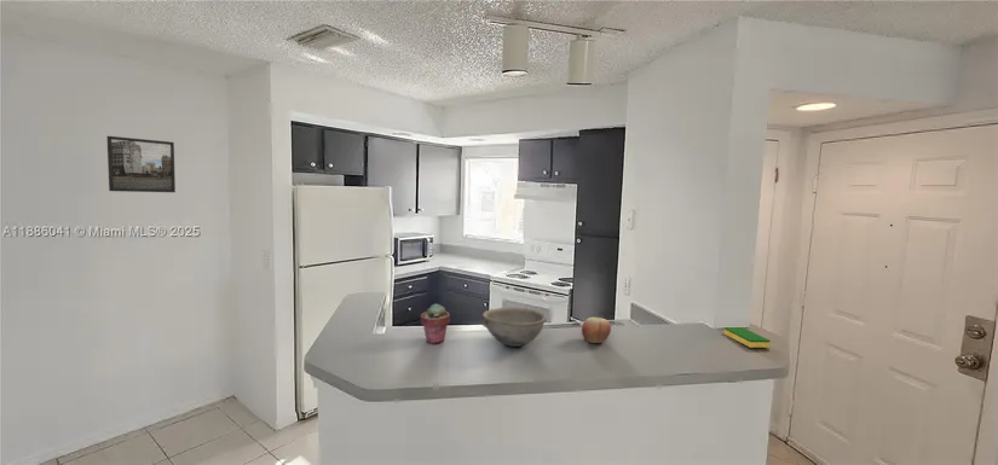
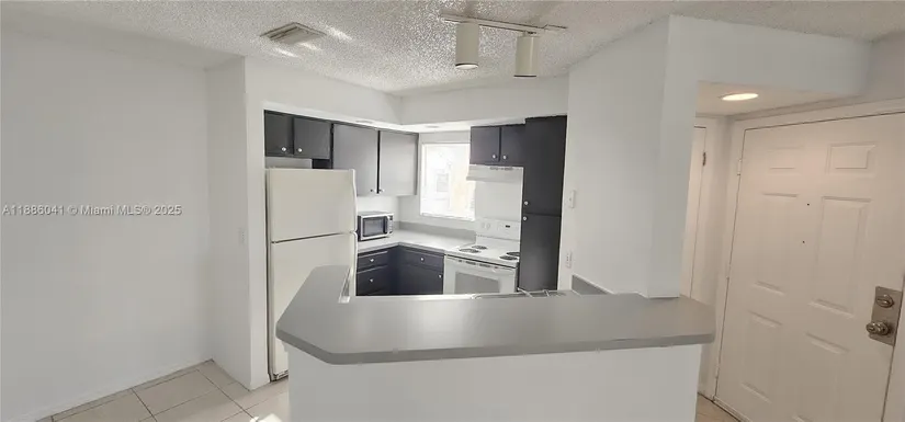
- potted succulent (434, 321)
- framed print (143, 165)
- bowl (514, 329)
- dish sponge (745, 337)
- apple (596, 329)
